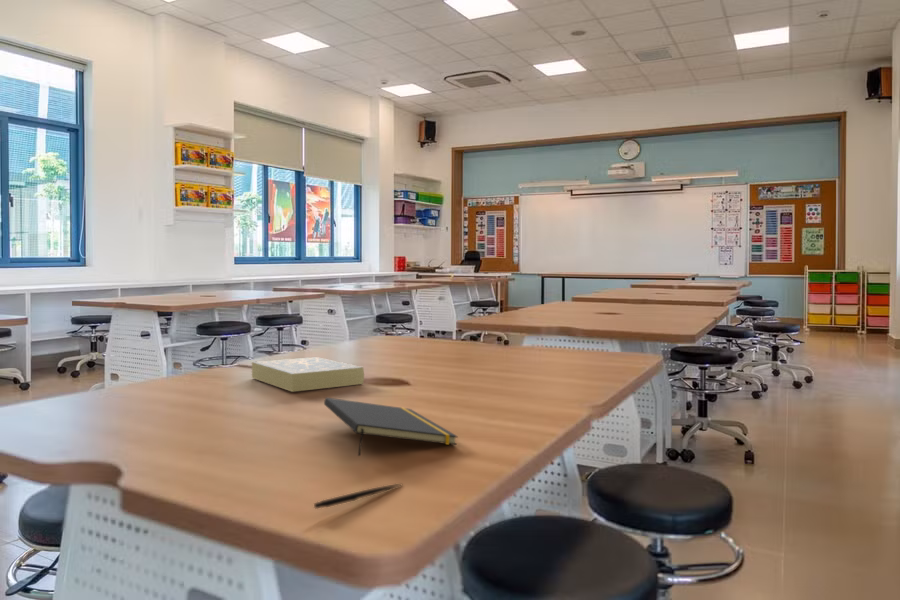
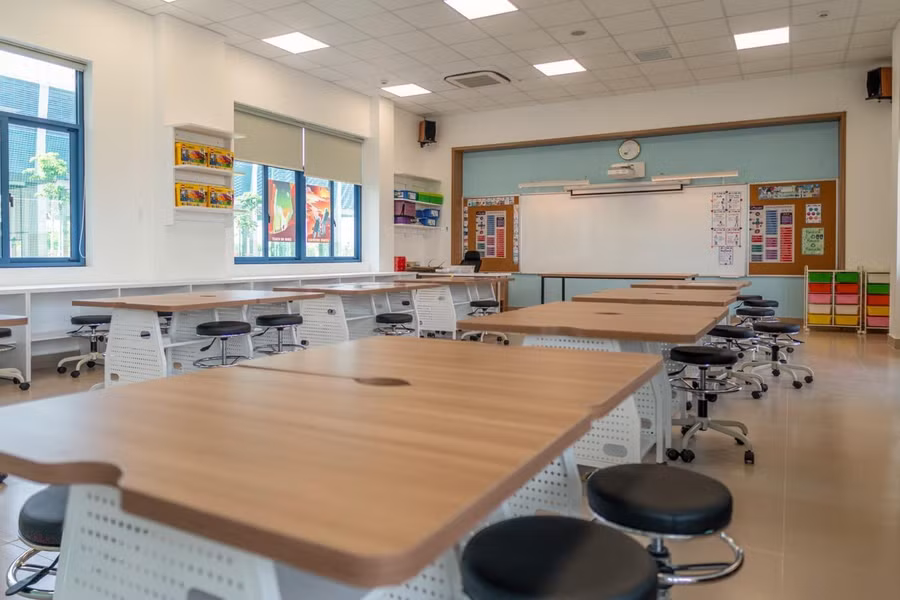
- pen (362, 493)
- notepad (386, 419)
- book (306, 372)
